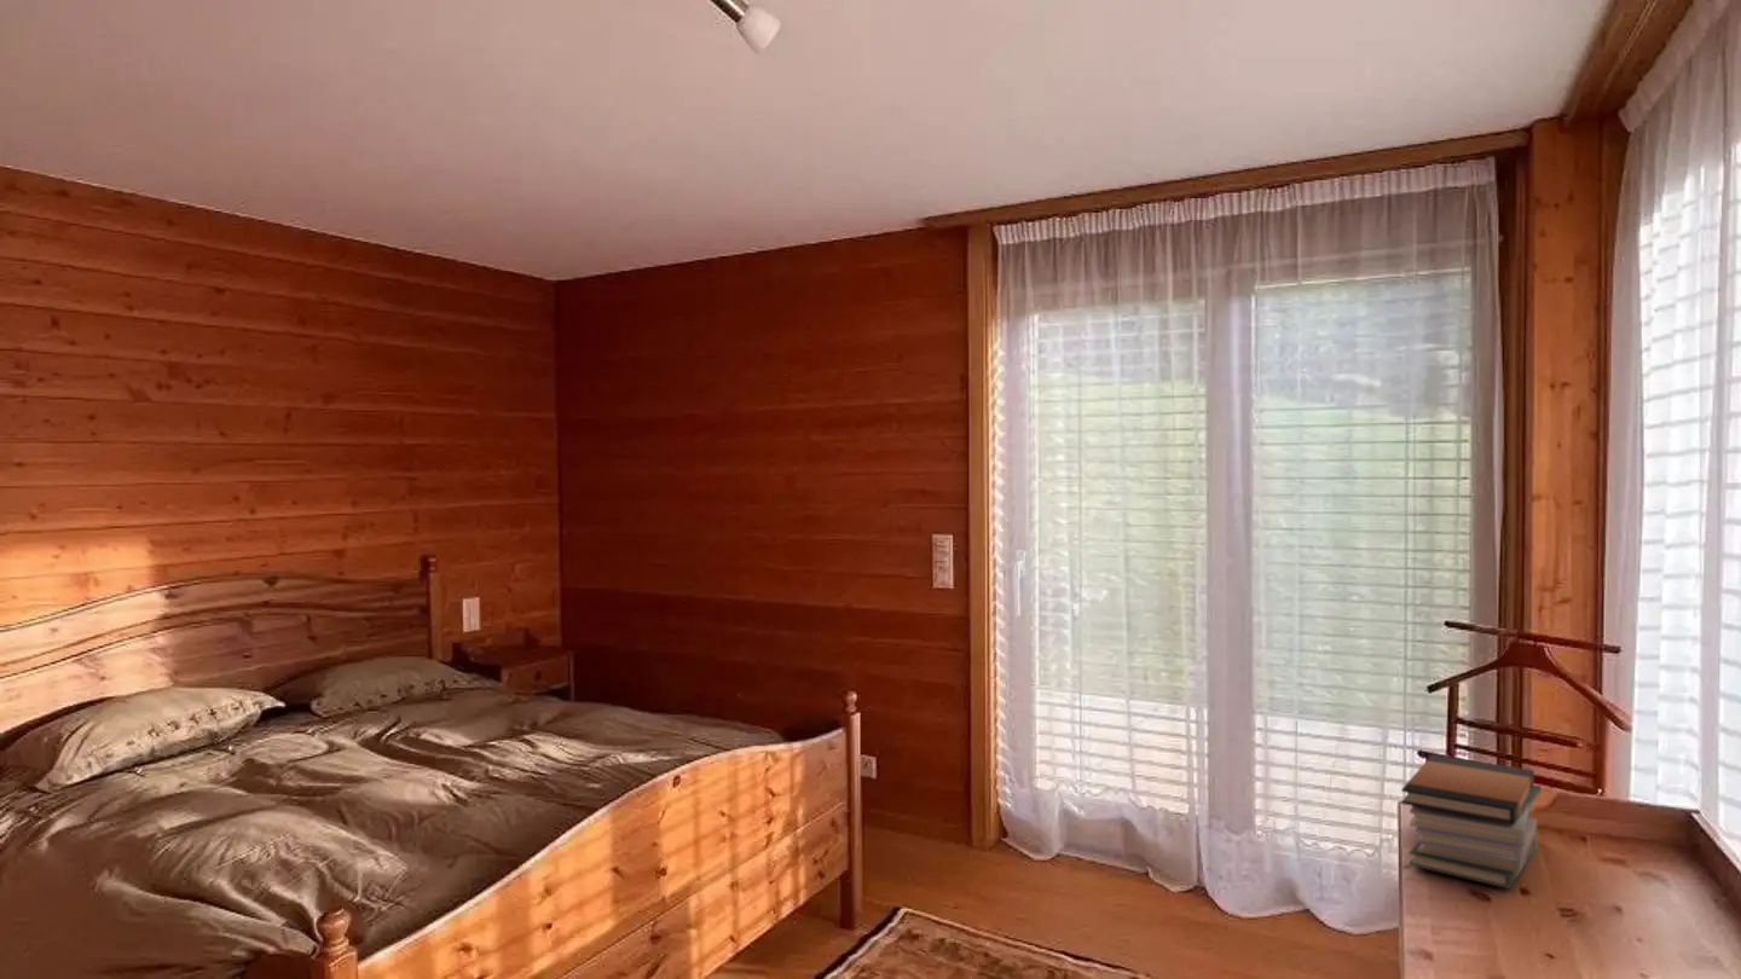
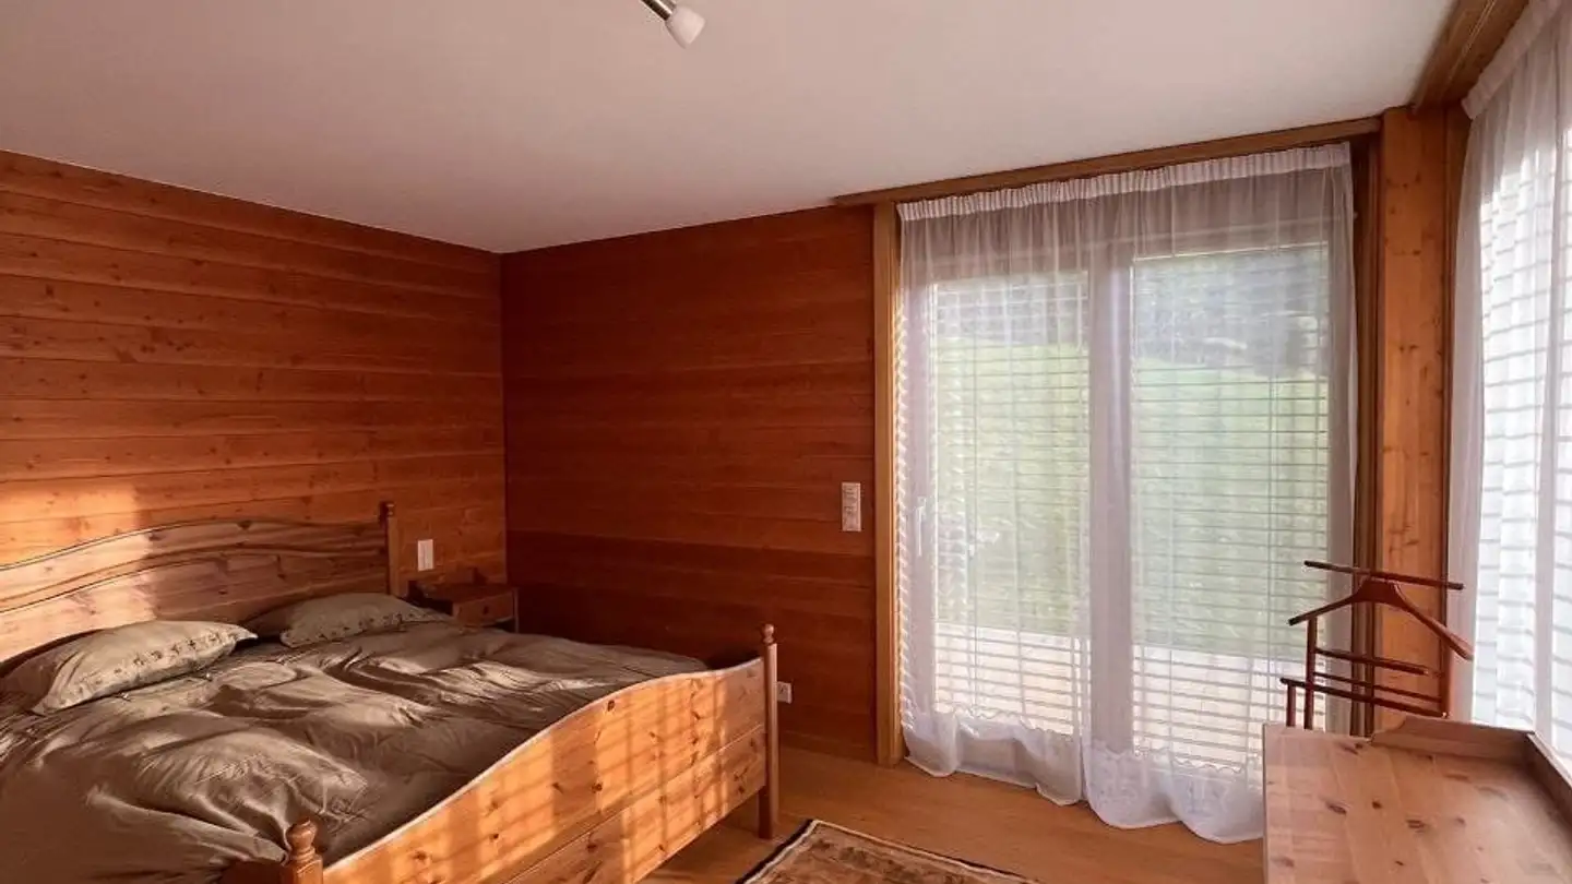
- book stack (1471, 817)
